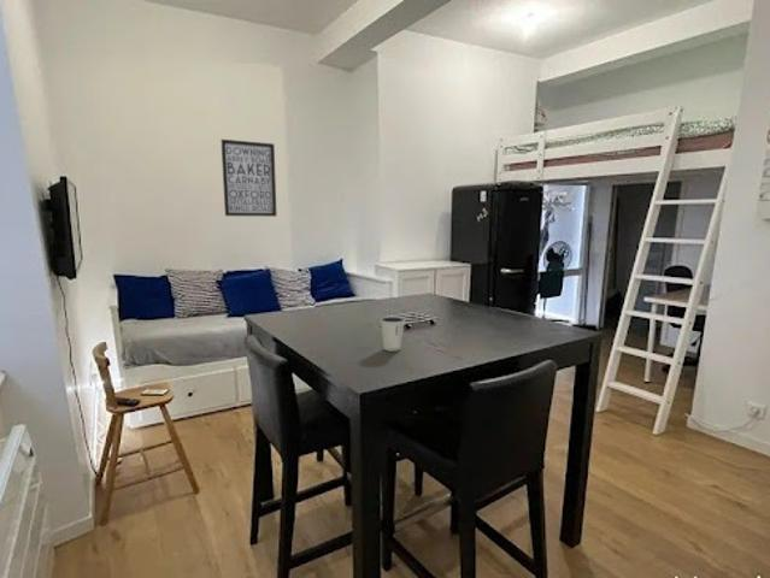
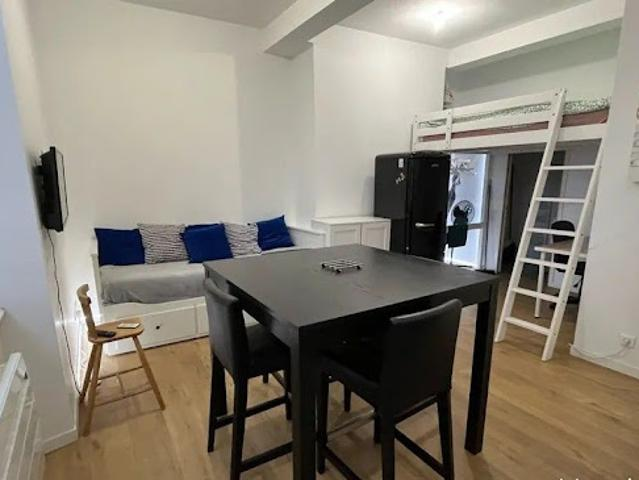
- dixie cup (392, 334)
- wall art (249, 179)
